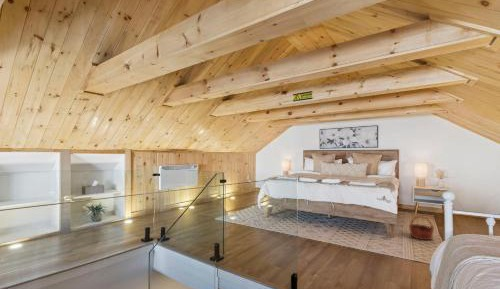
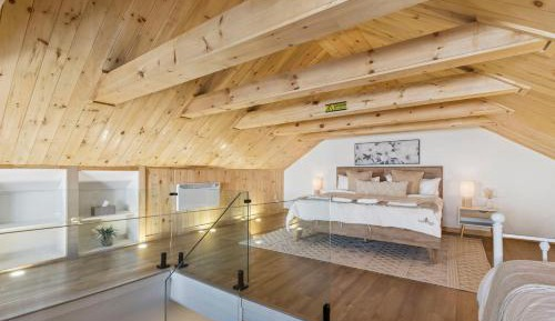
- basket (421, 226)
